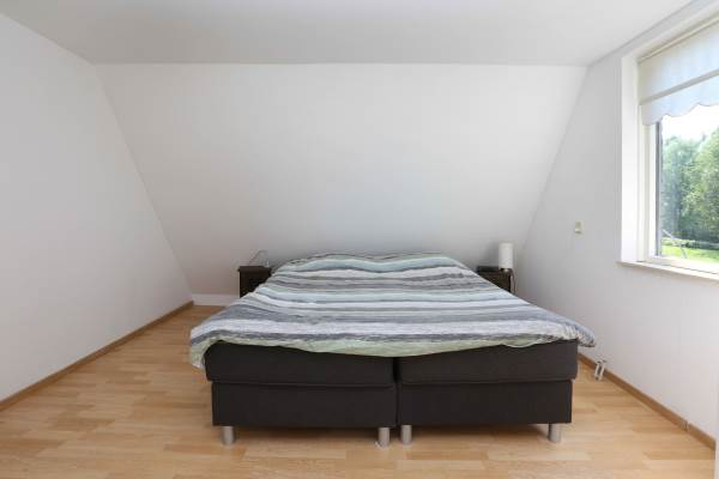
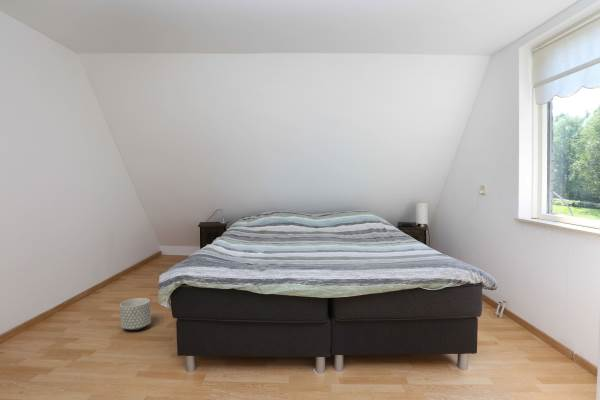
+ planter (135, 315)
